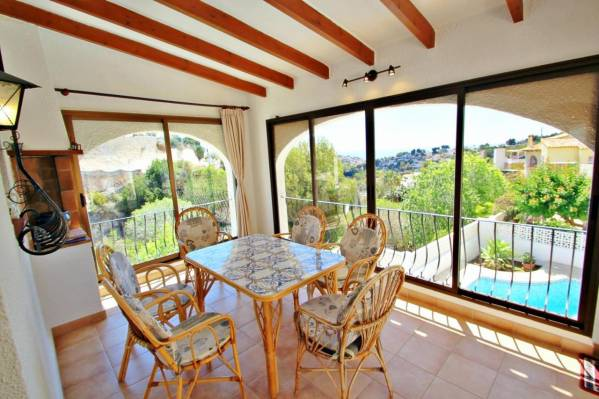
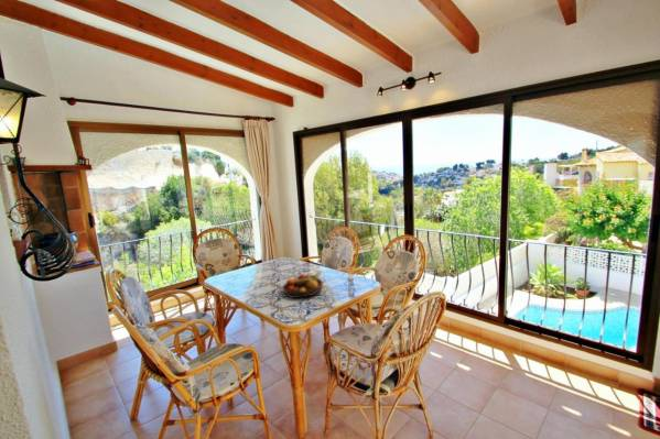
+ fruit bowl (302, 282)
